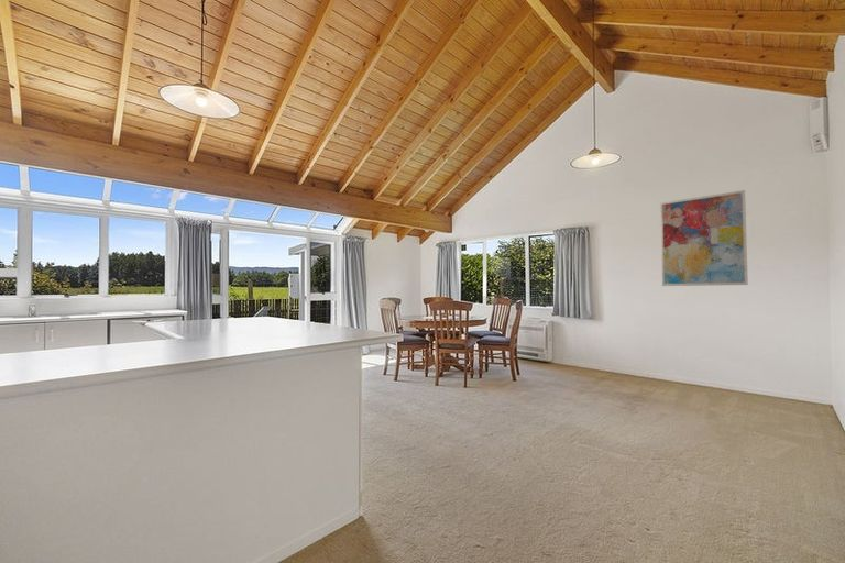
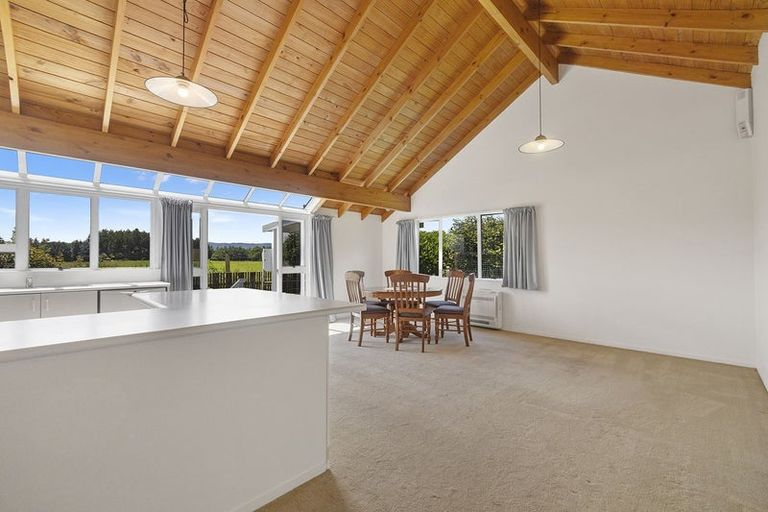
- wall art (701, 241)
